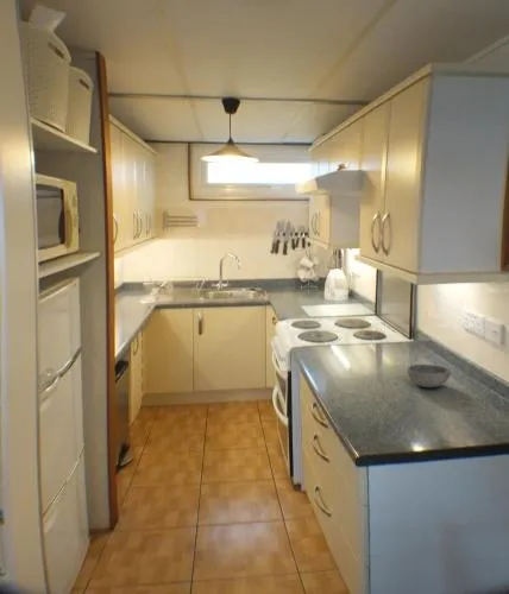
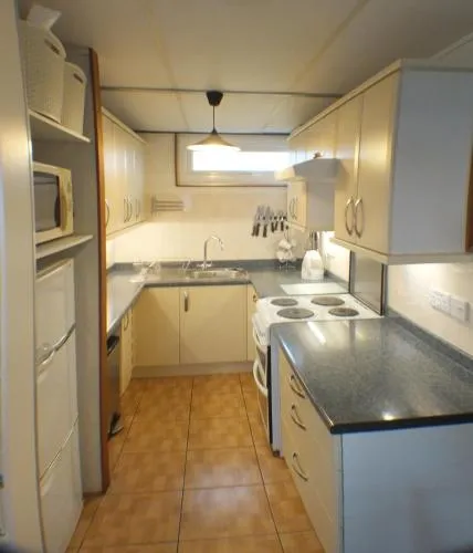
- bowl (428, 375)
